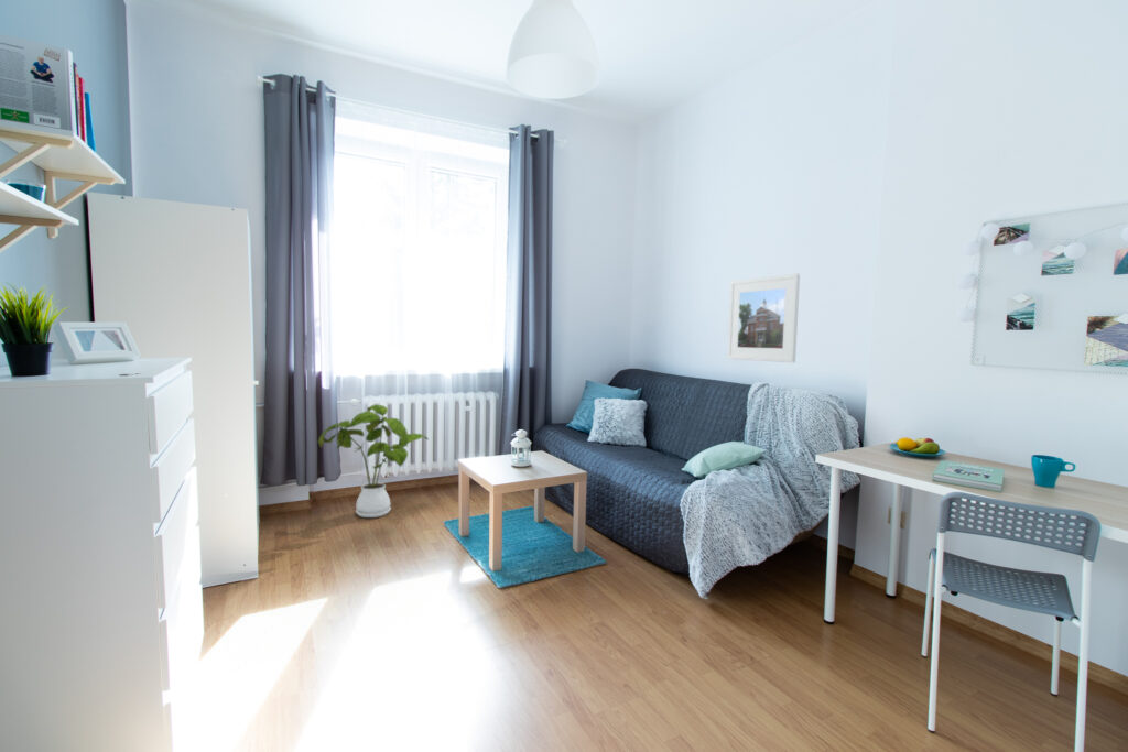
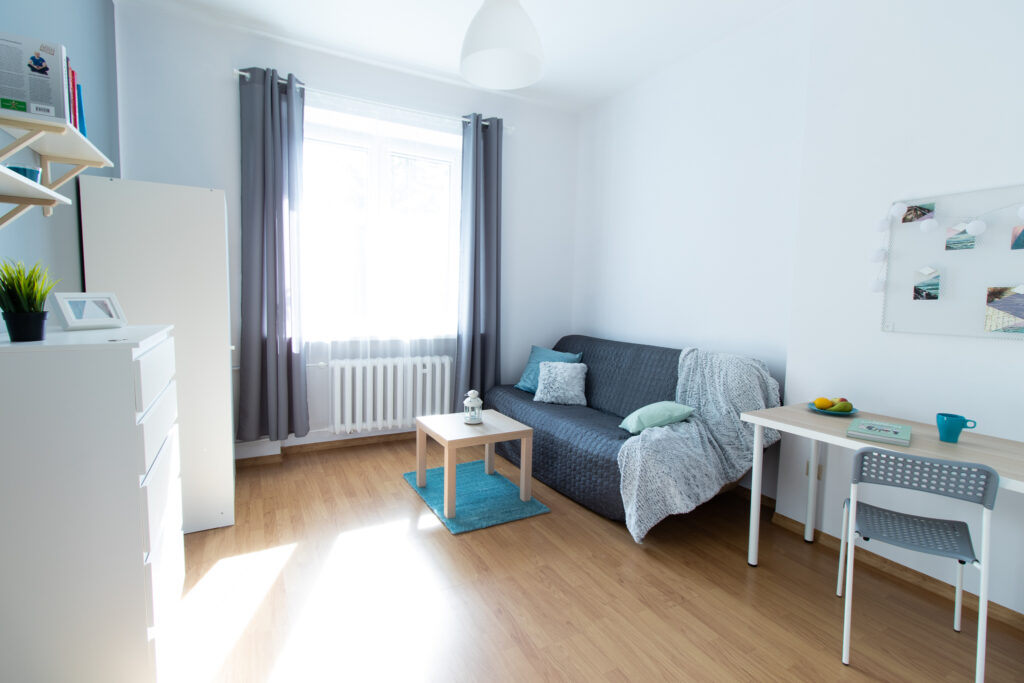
- house plant (382, 460)
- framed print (760, 319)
